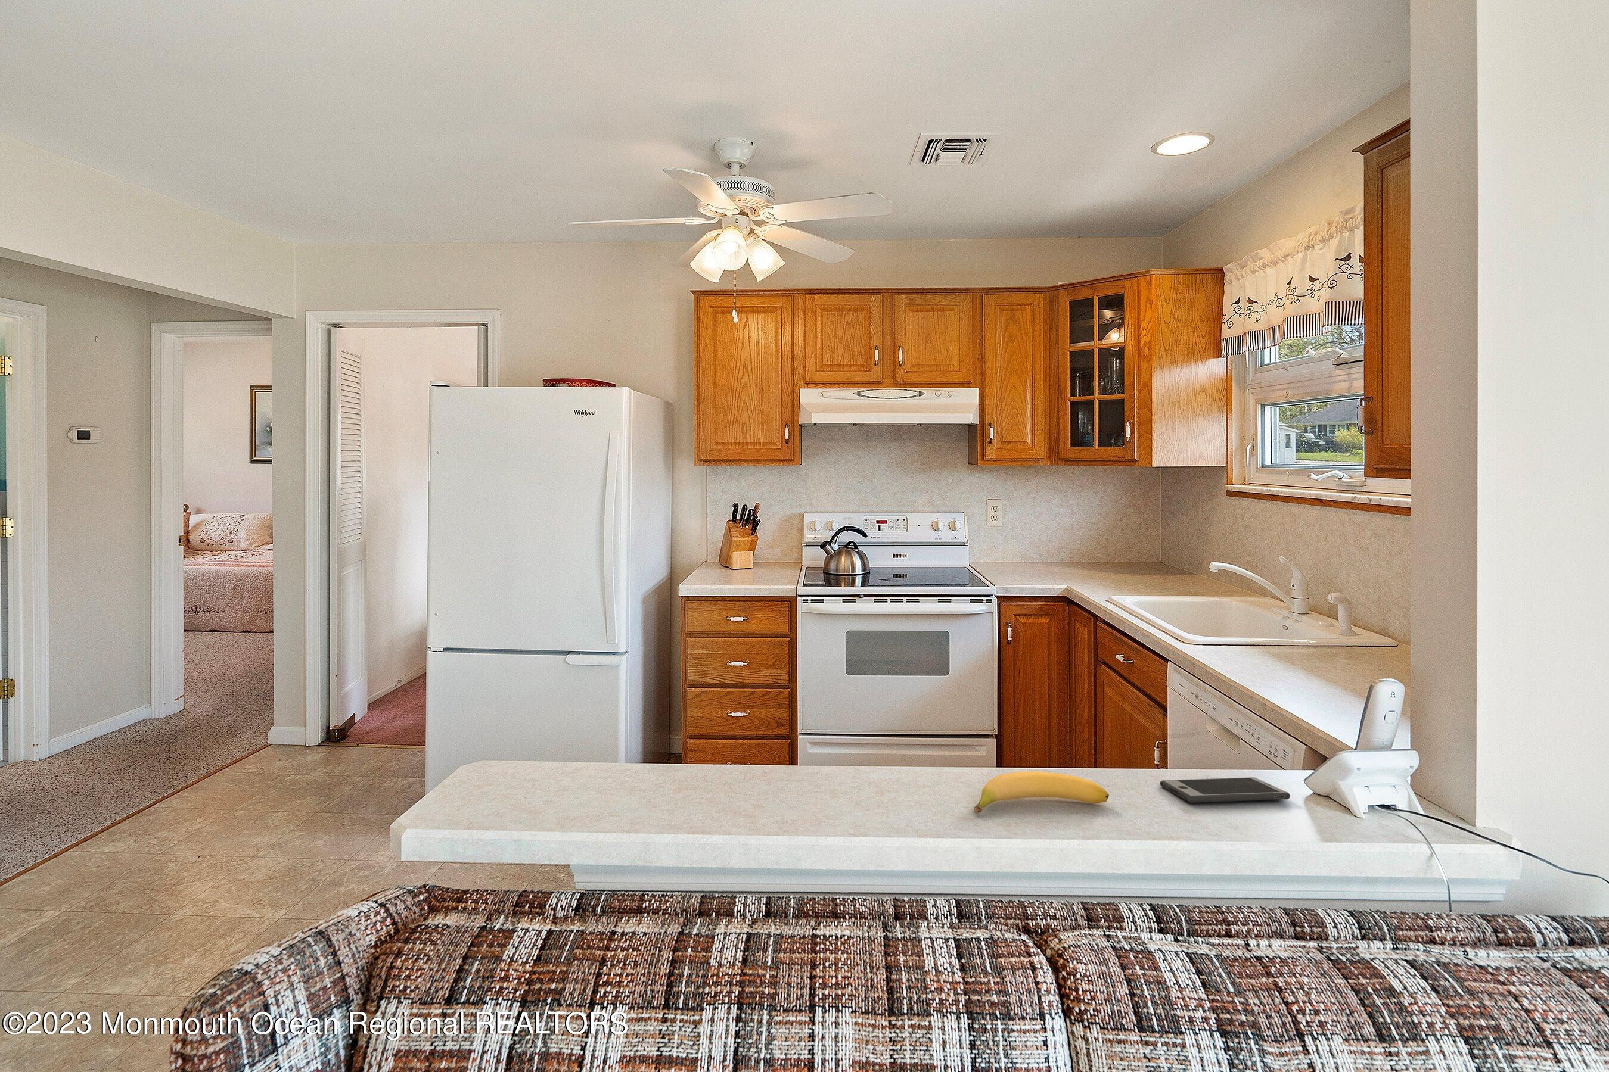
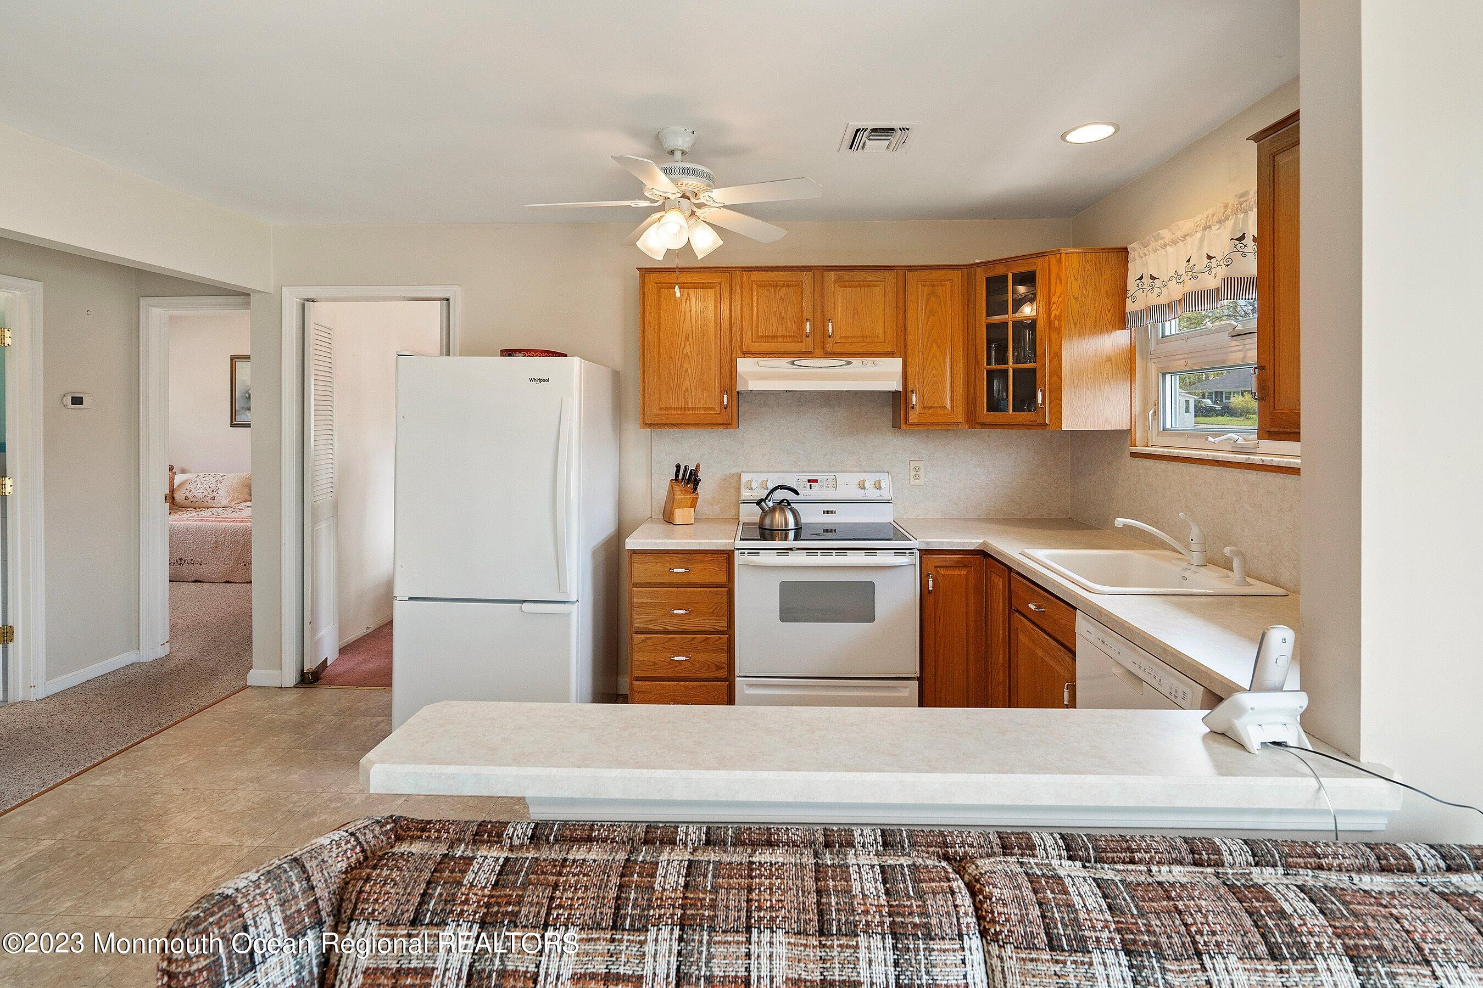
- smartphone (1224, 790)
- banana (1039, 791)
